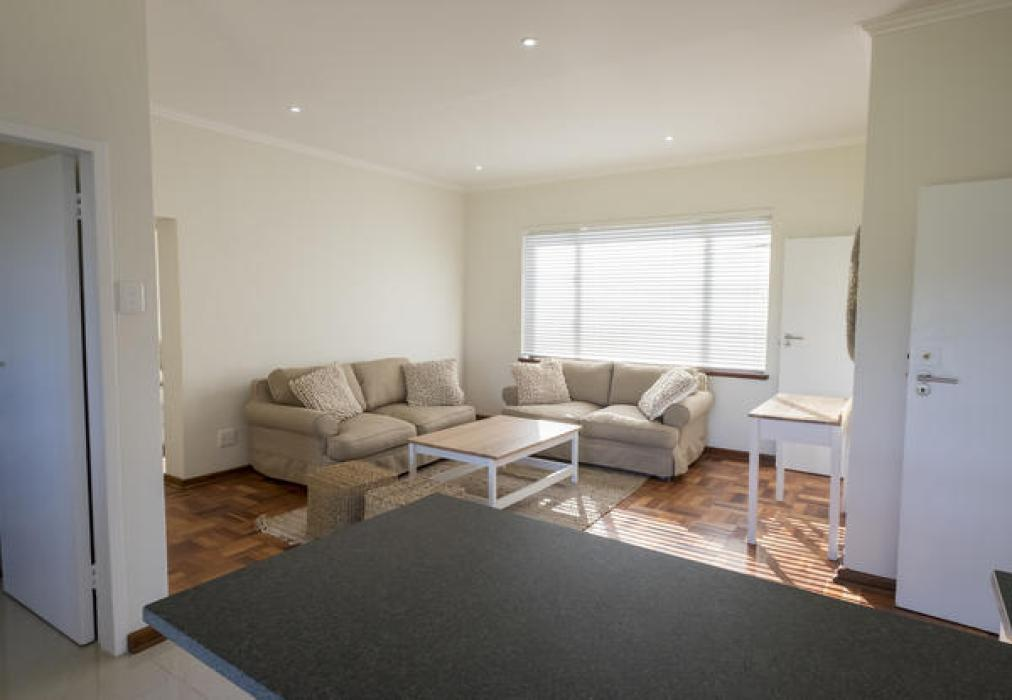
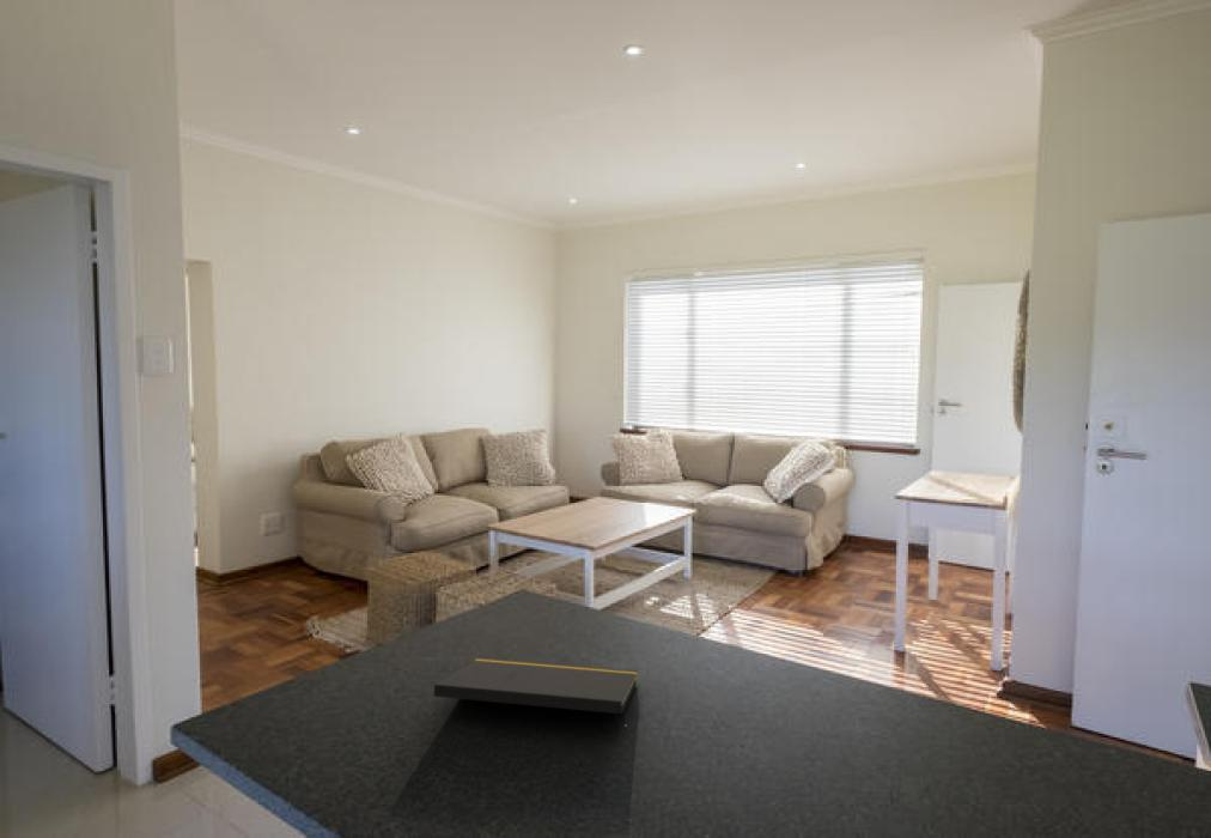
+ notepad (542, 682)
